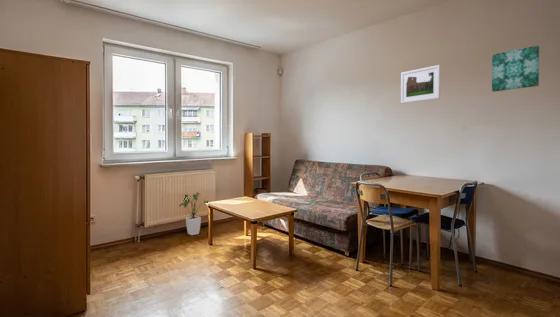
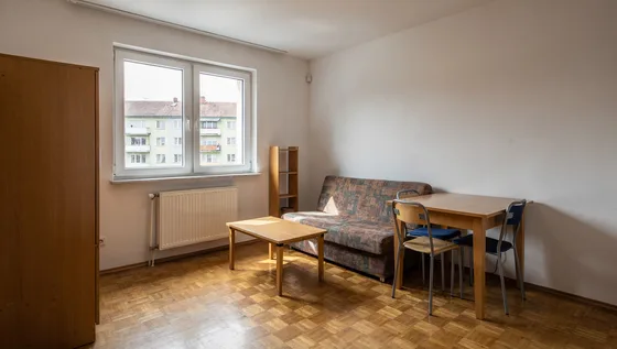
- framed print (419, 85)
- house plant (196, 212)
- wall art (514, 69)
